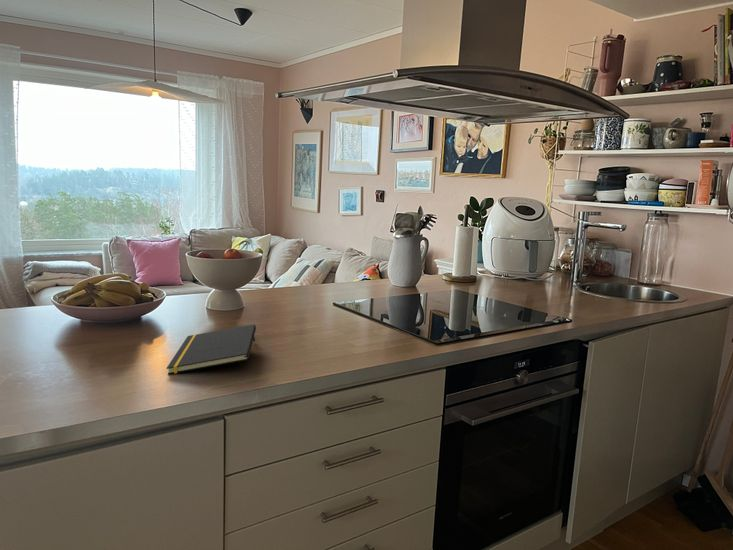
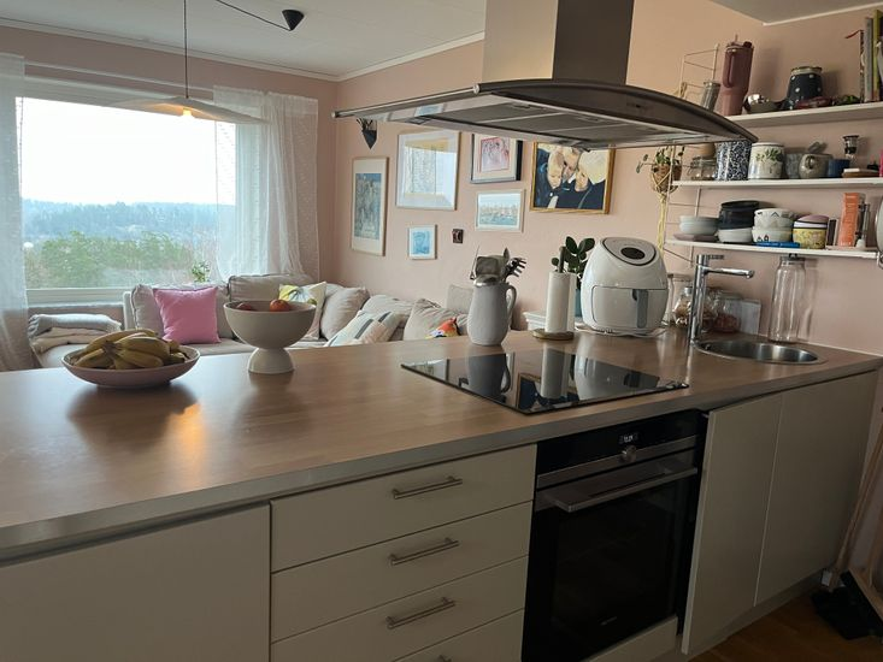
- notepad (215, 346)
